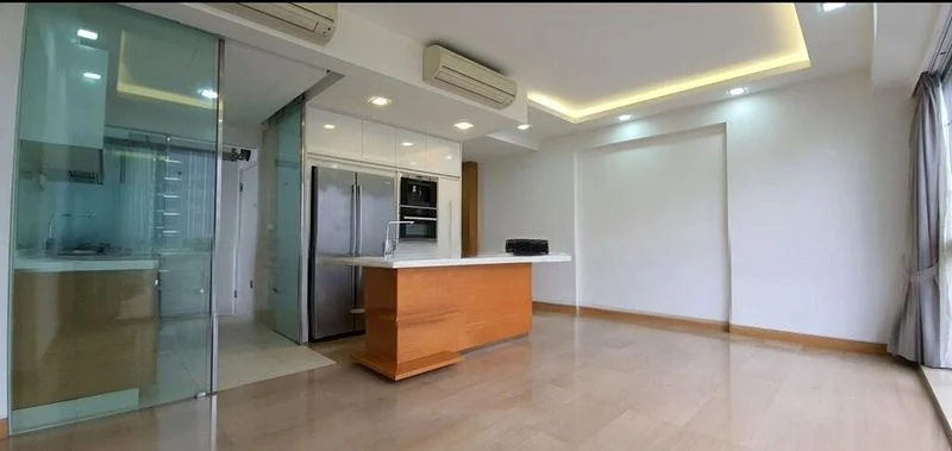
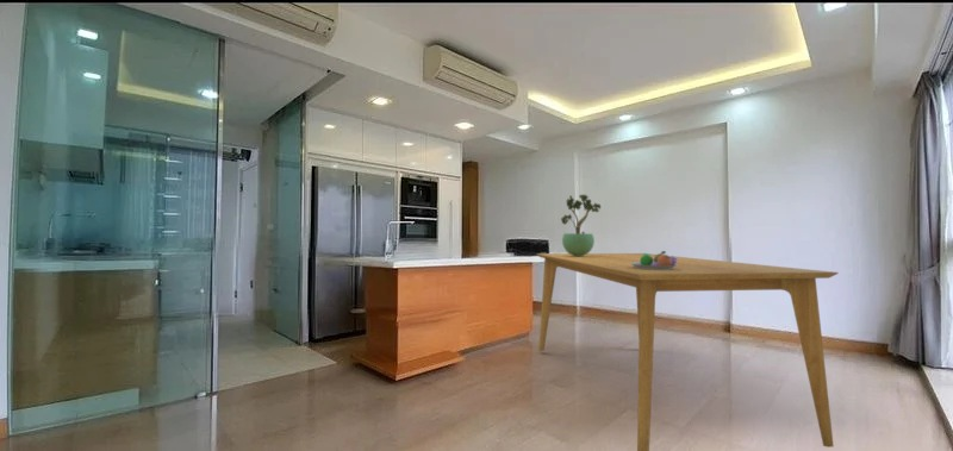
+ fruit bowl (654, 258)
+ potted plant (579, 225)
+ dining table (642, 322)
